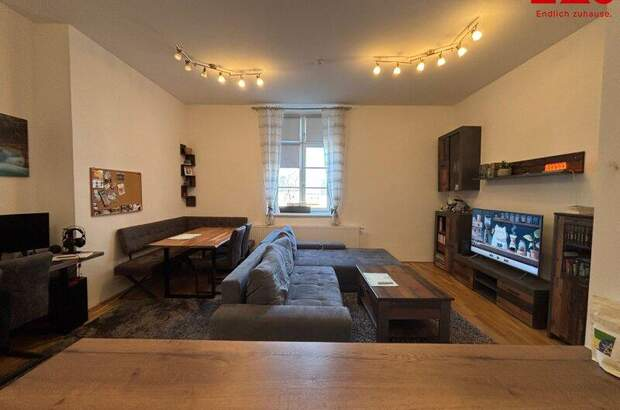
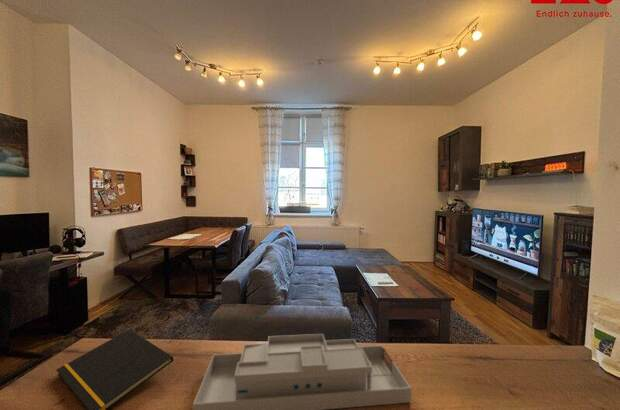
+ desk organizer (303, 366)
+ notepad (115, 365)
